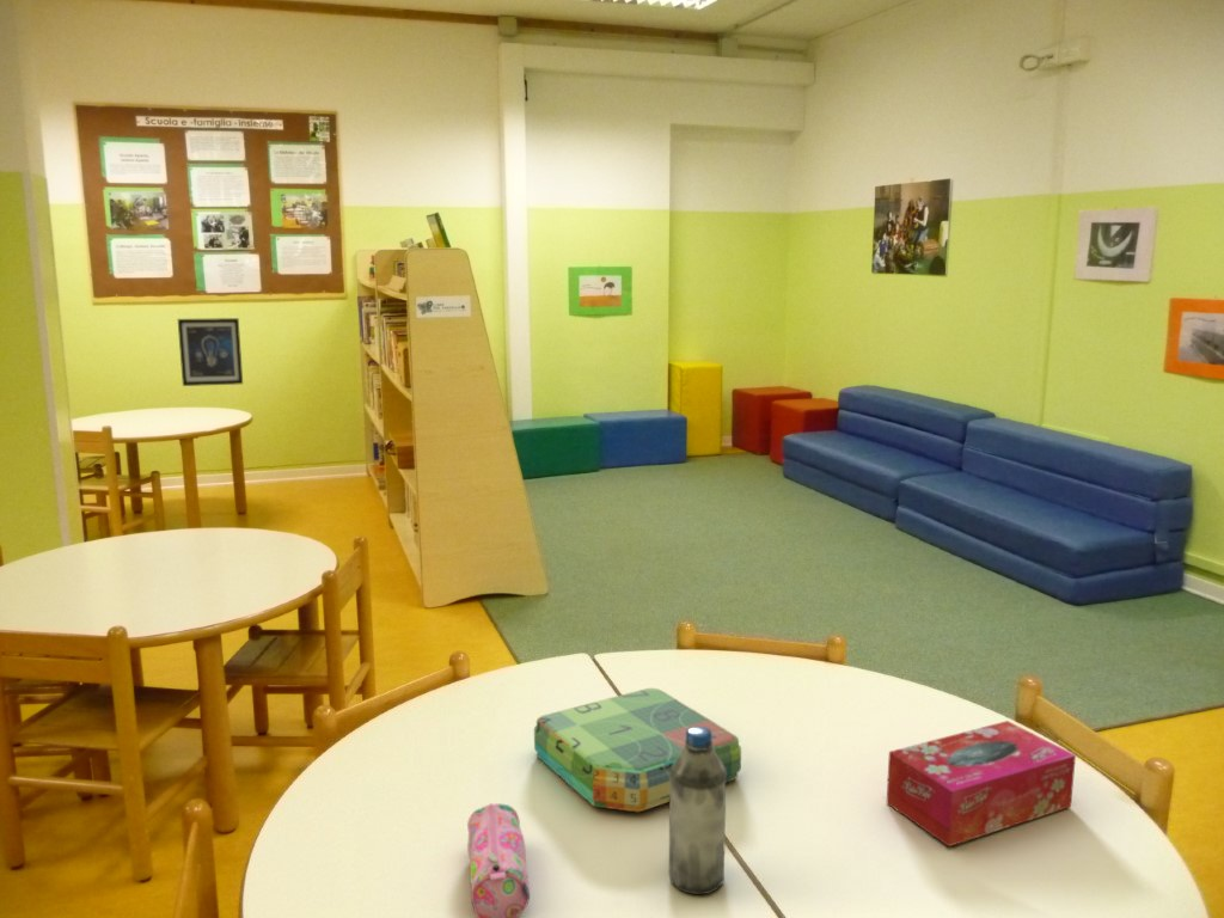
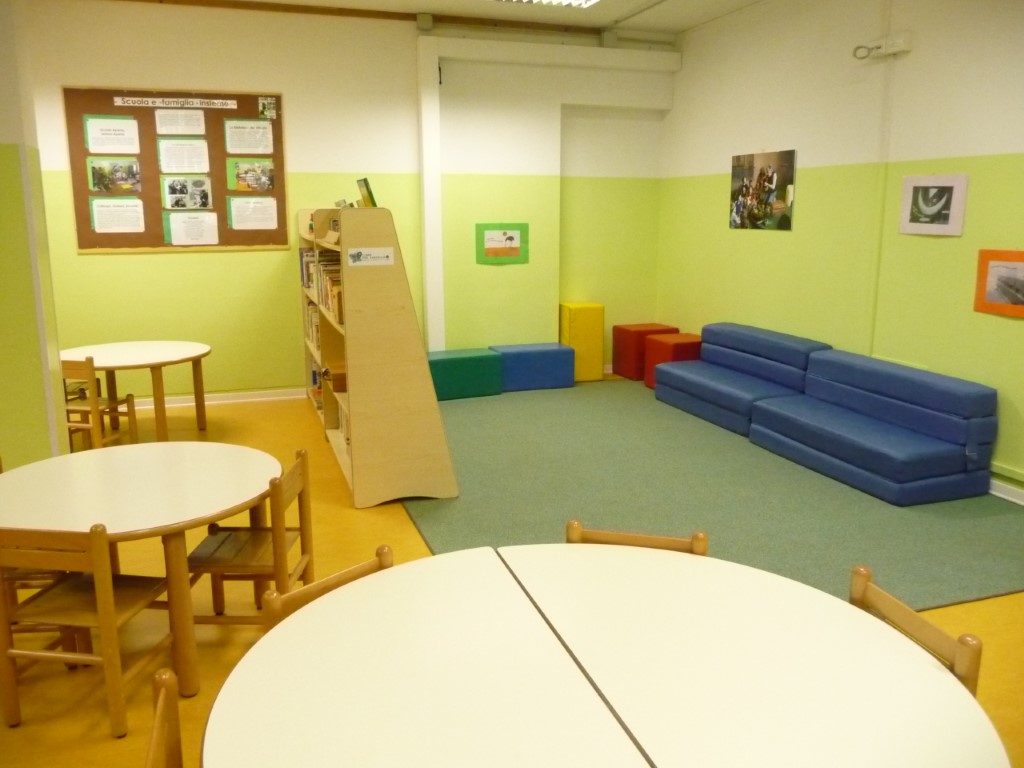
- board game (635, 746)
- pencil case (496, 858)
- water bottle (697, 806)
- wall art (210, 351)
- tissue box (980, 778)
